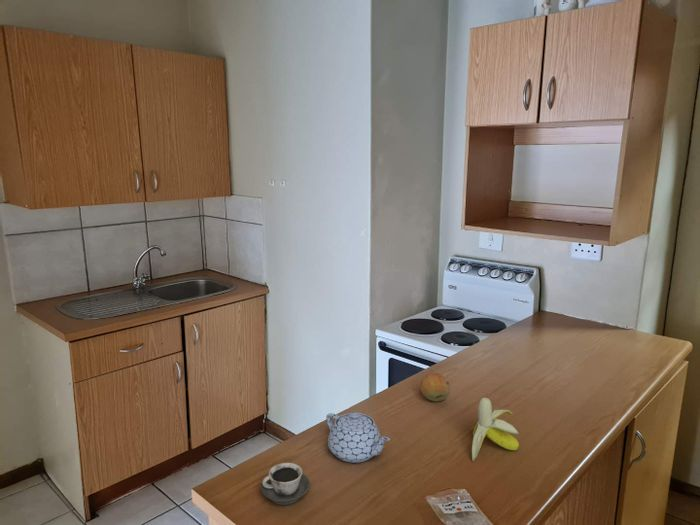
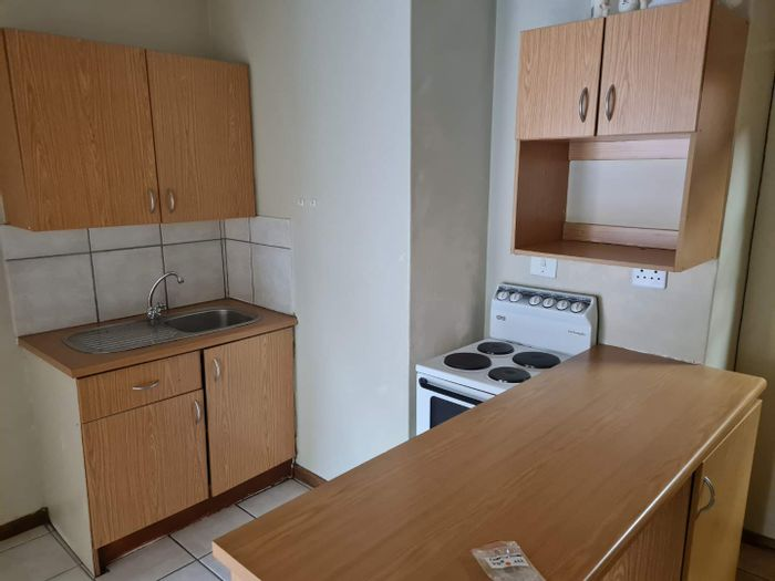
- banana (495, 424)
- teapot (356, 434)
- cup (285, 483)
- fruit (435, 387)
